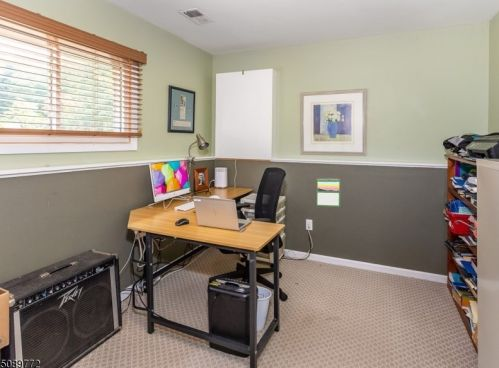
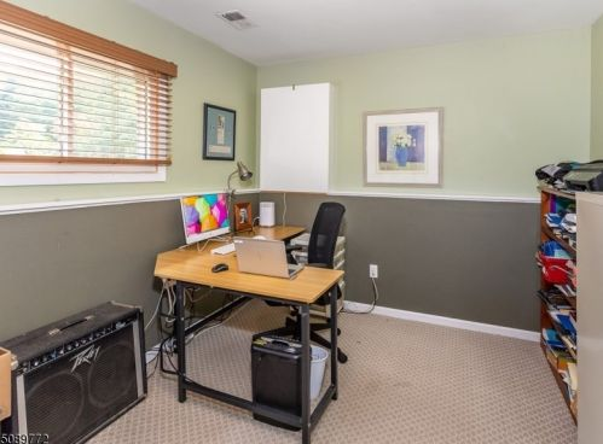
- calendar (328, 192)
